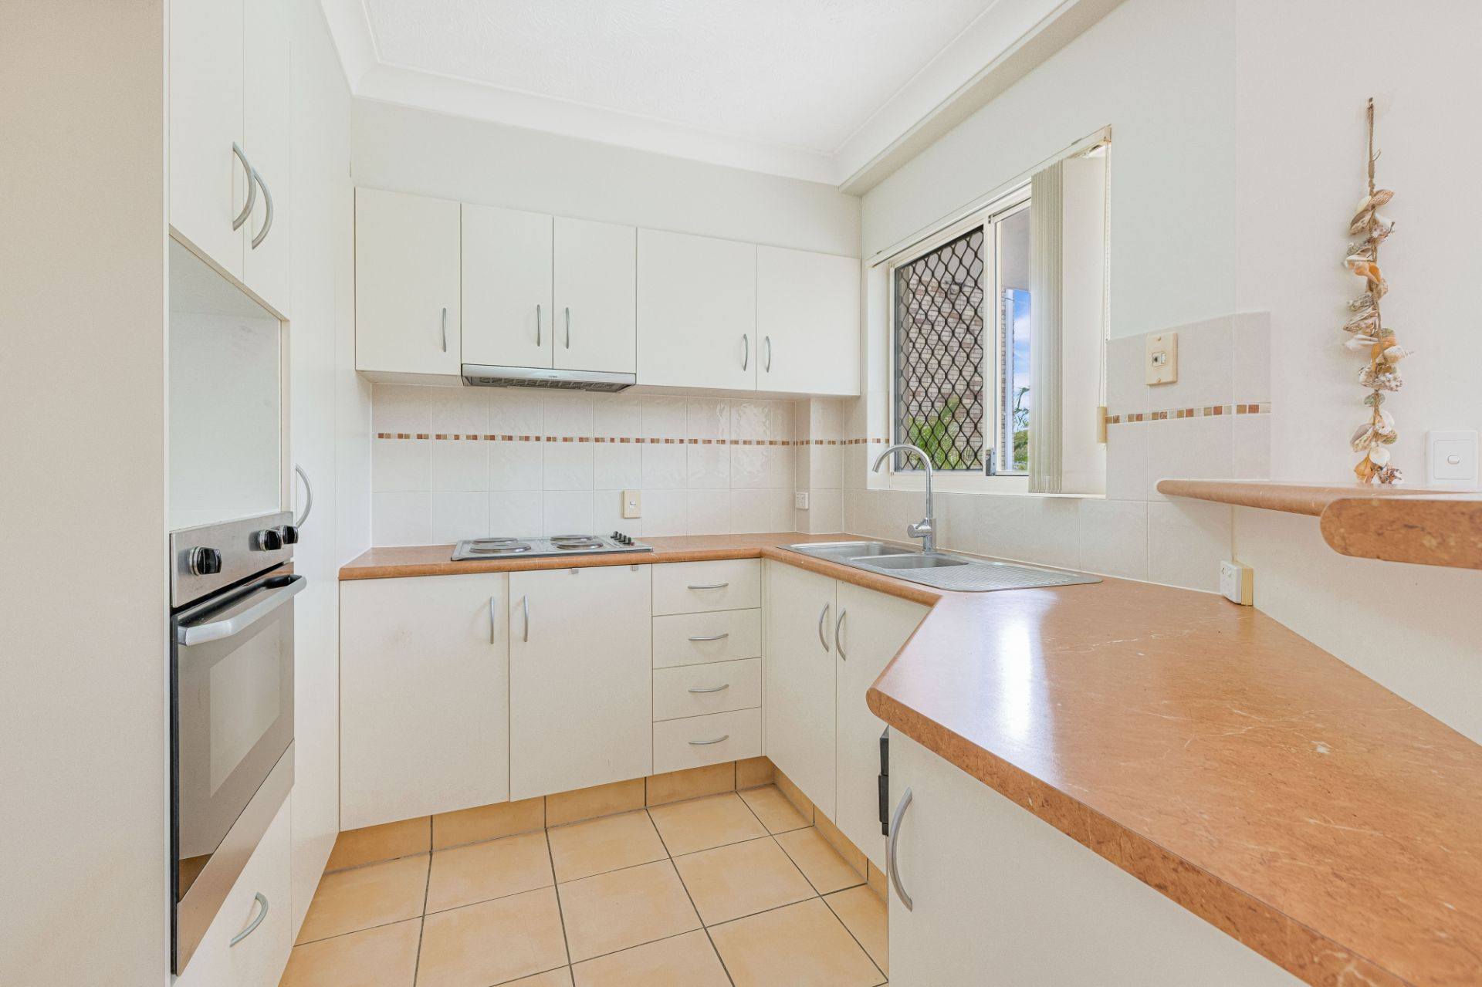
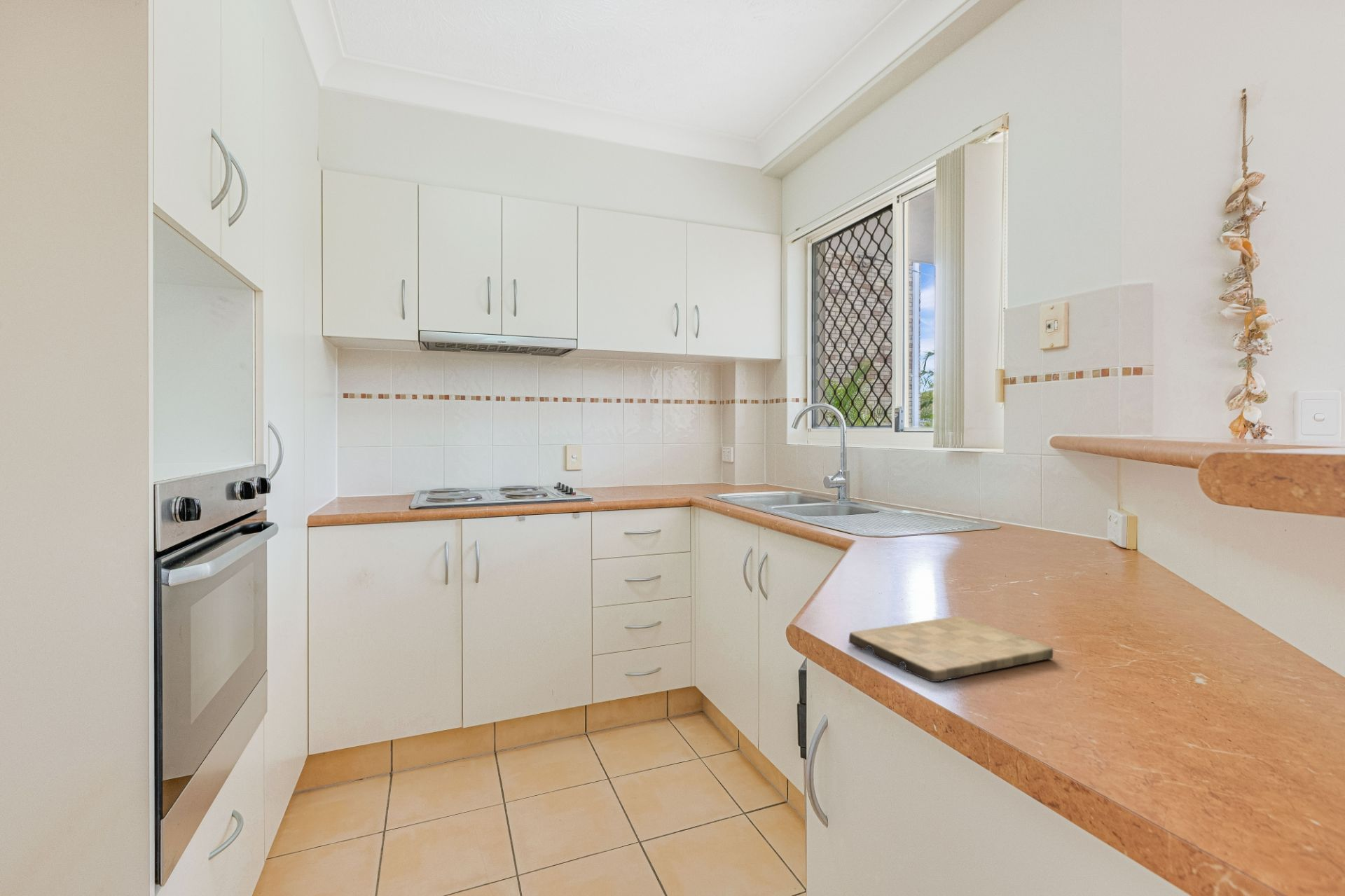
+ cutting board (947, 644)
